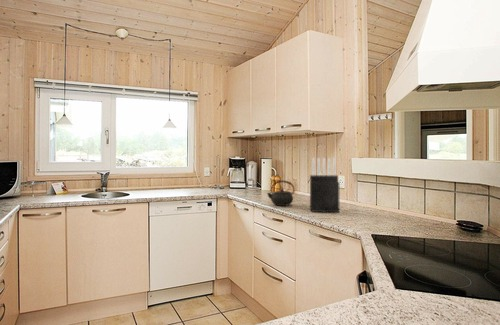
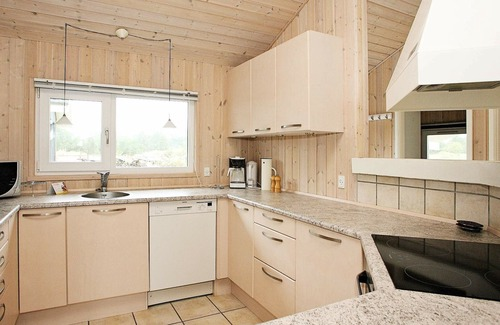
- kettle (280, 192)
- knife block (324, 184)
